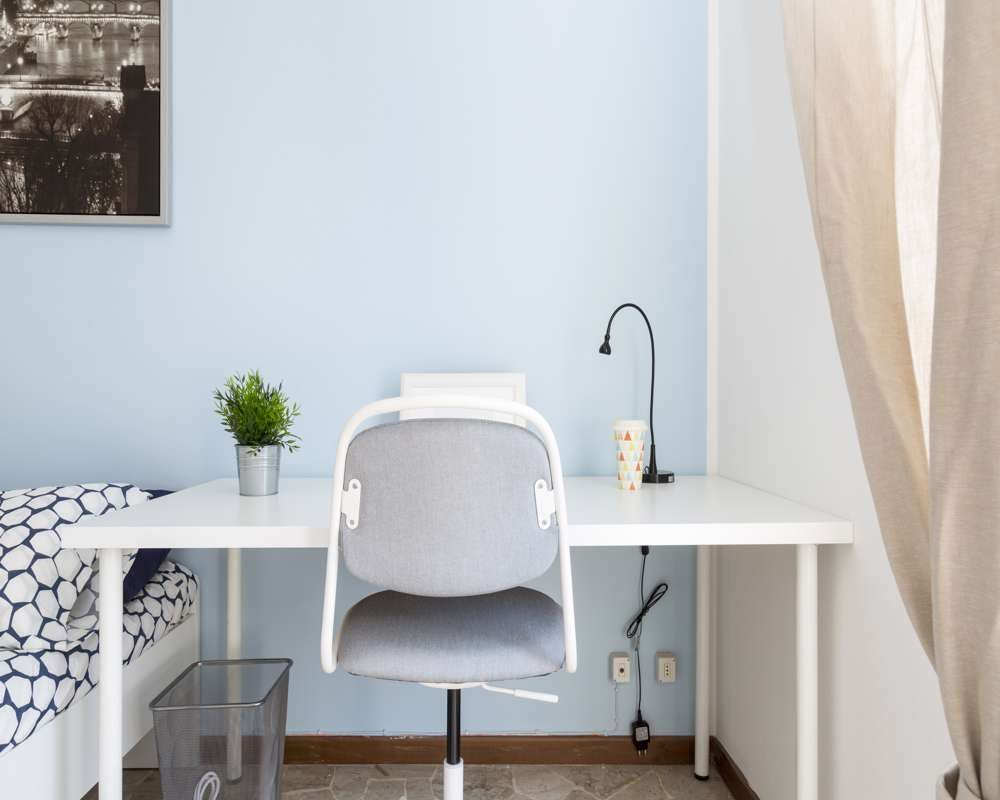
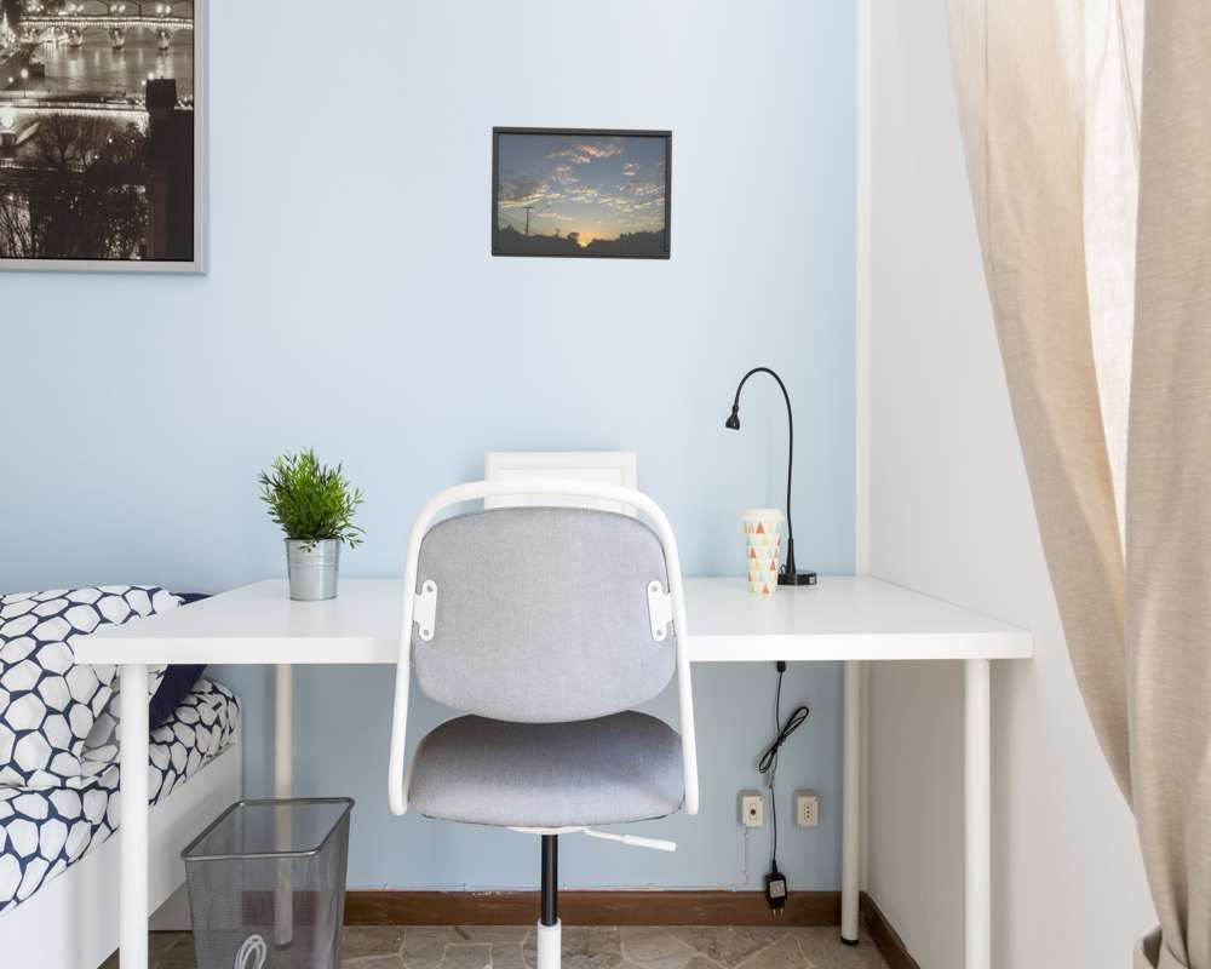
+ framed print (581, 193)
